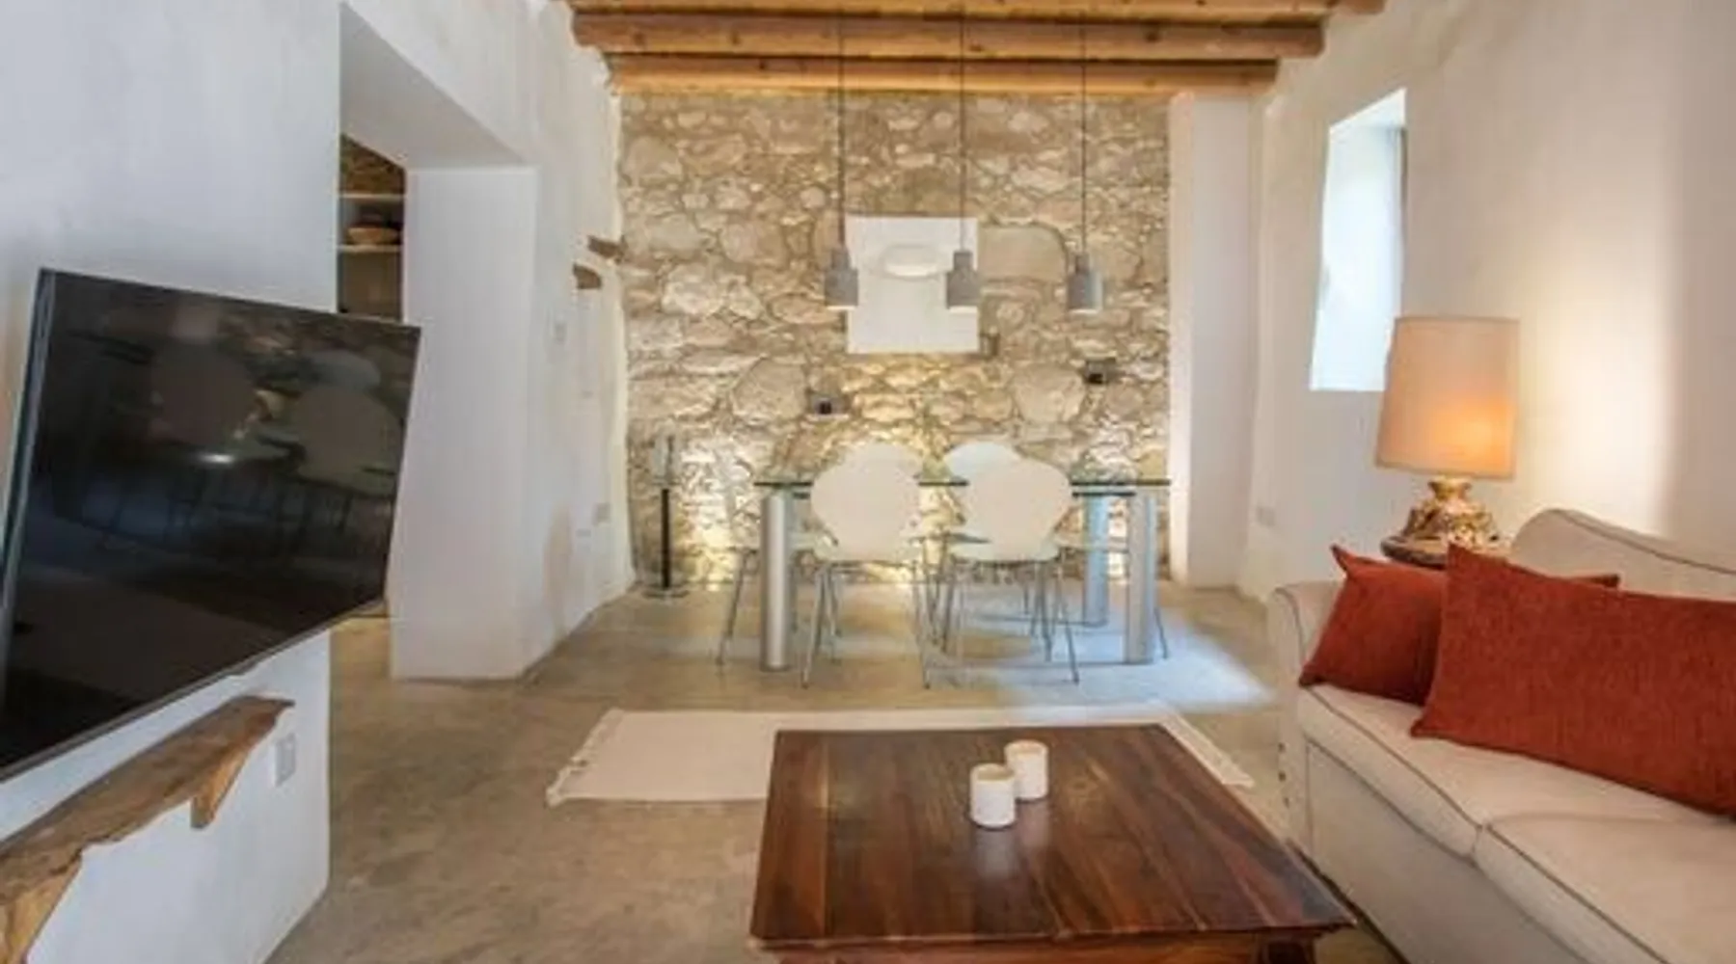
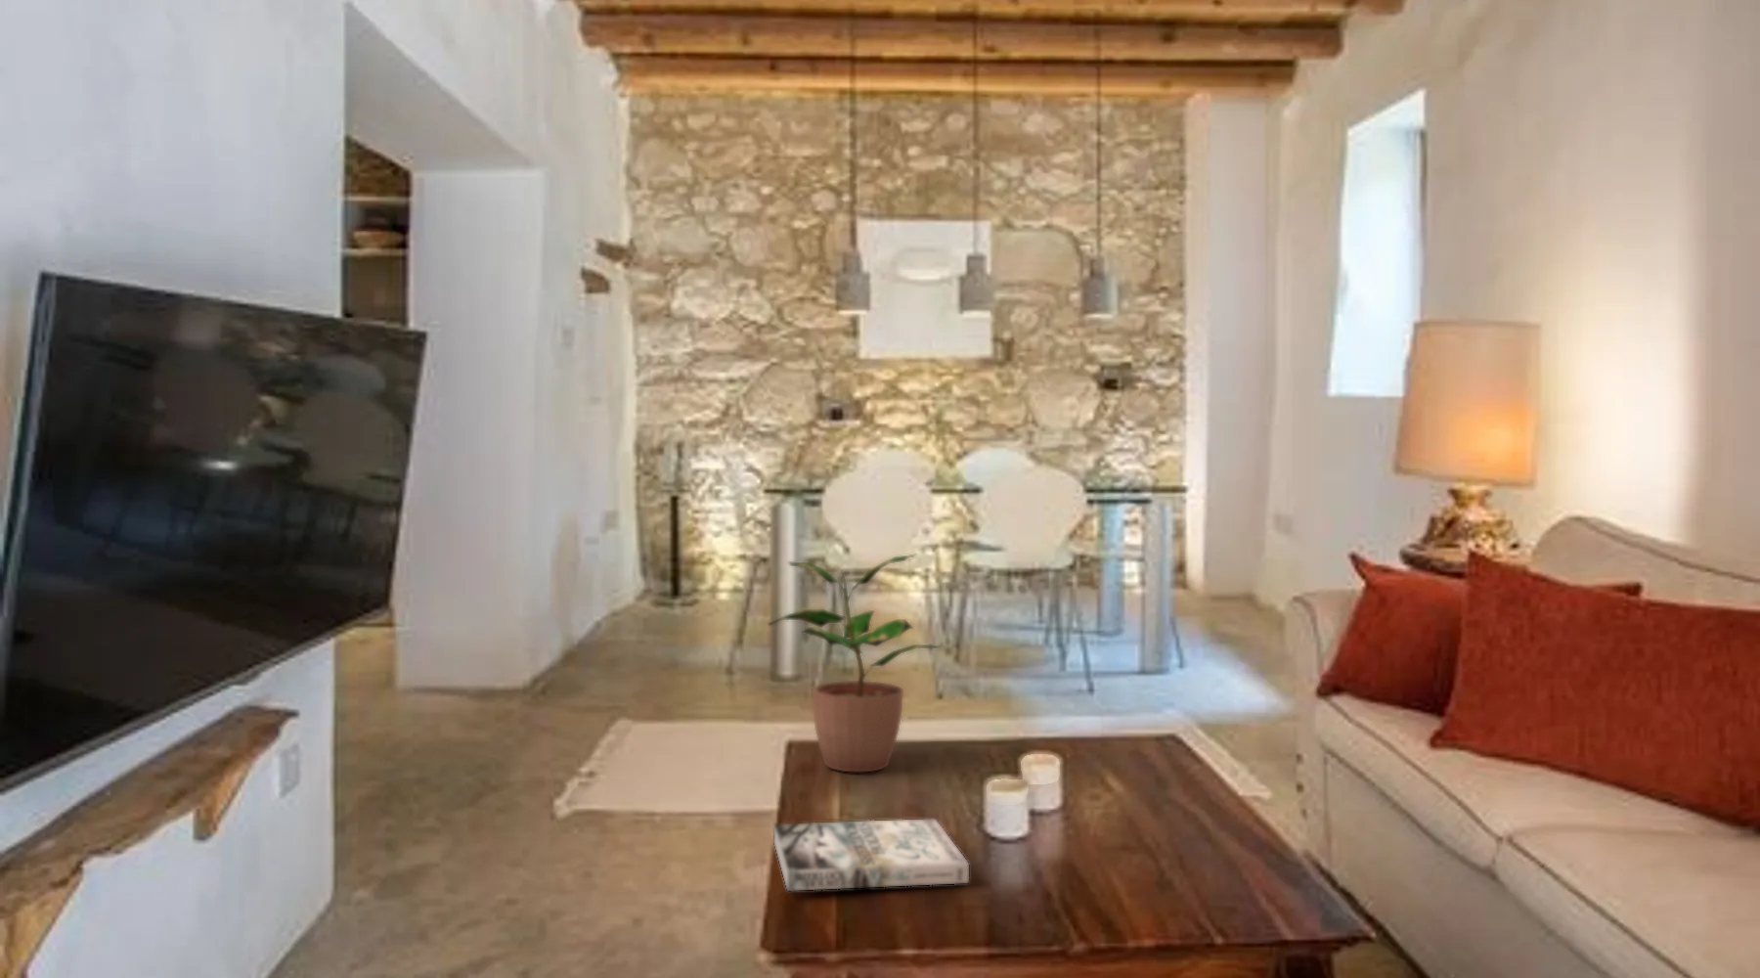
+ book (867, 852)
+ potted plant (856, 655)
